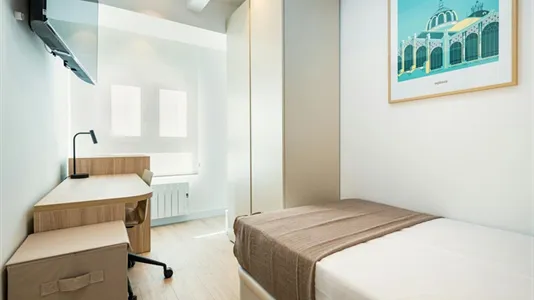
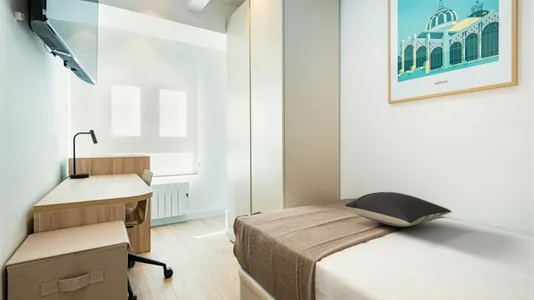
+ pillow (395, 208)
